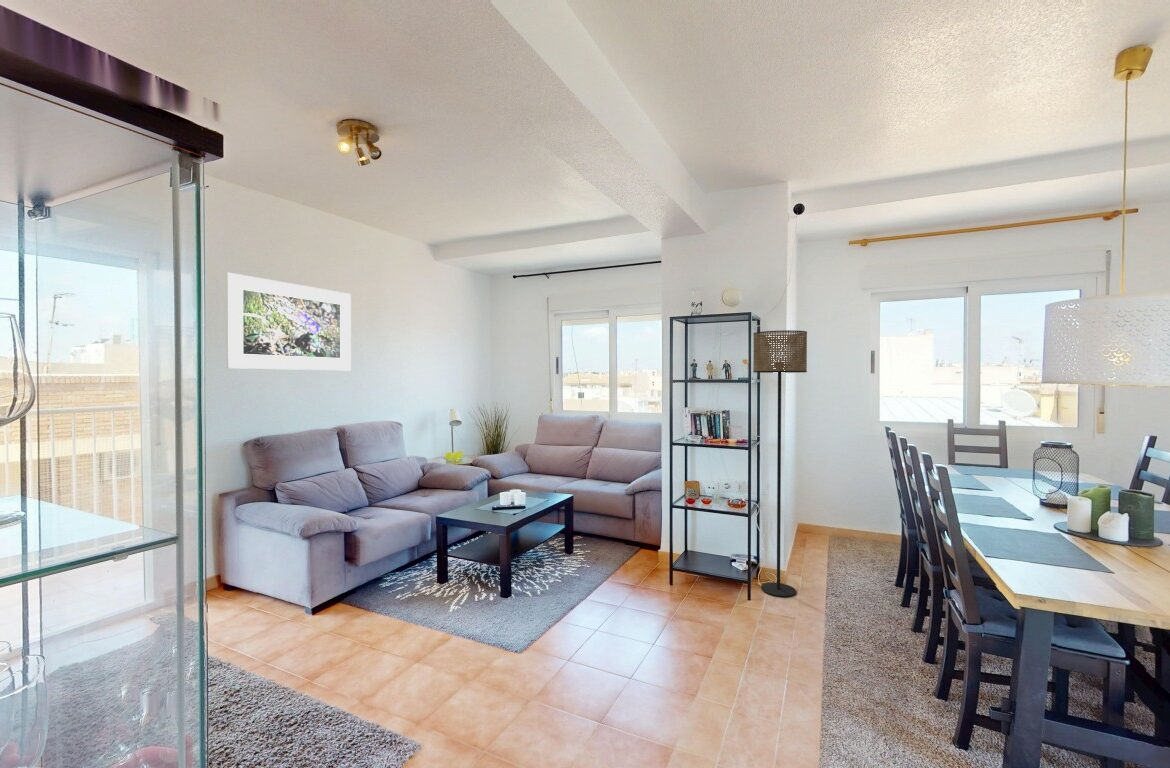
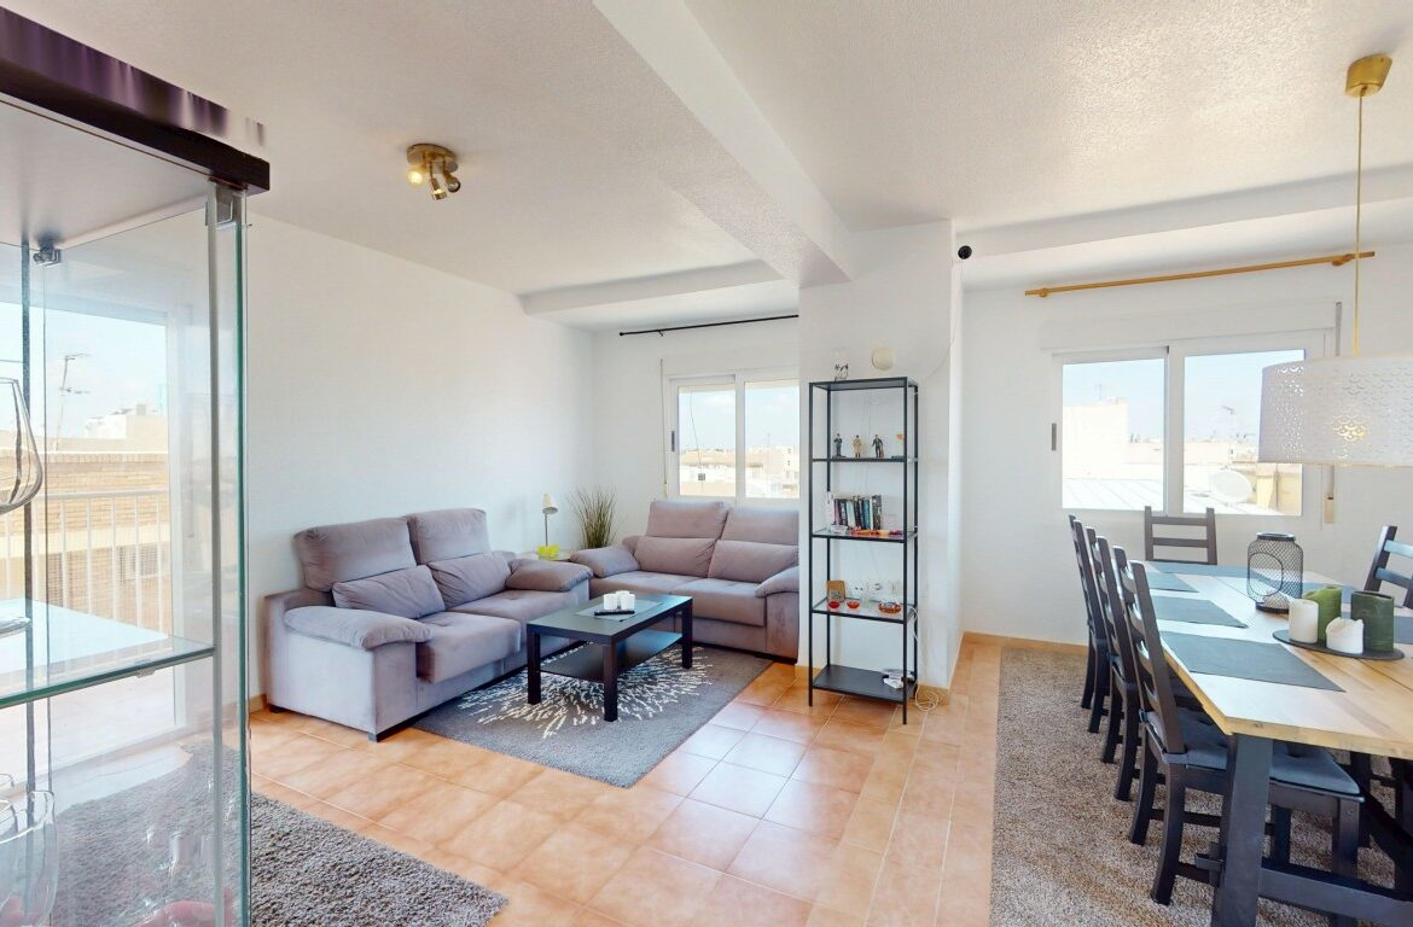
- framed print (295, 326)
- floor lamp (779, 461)
